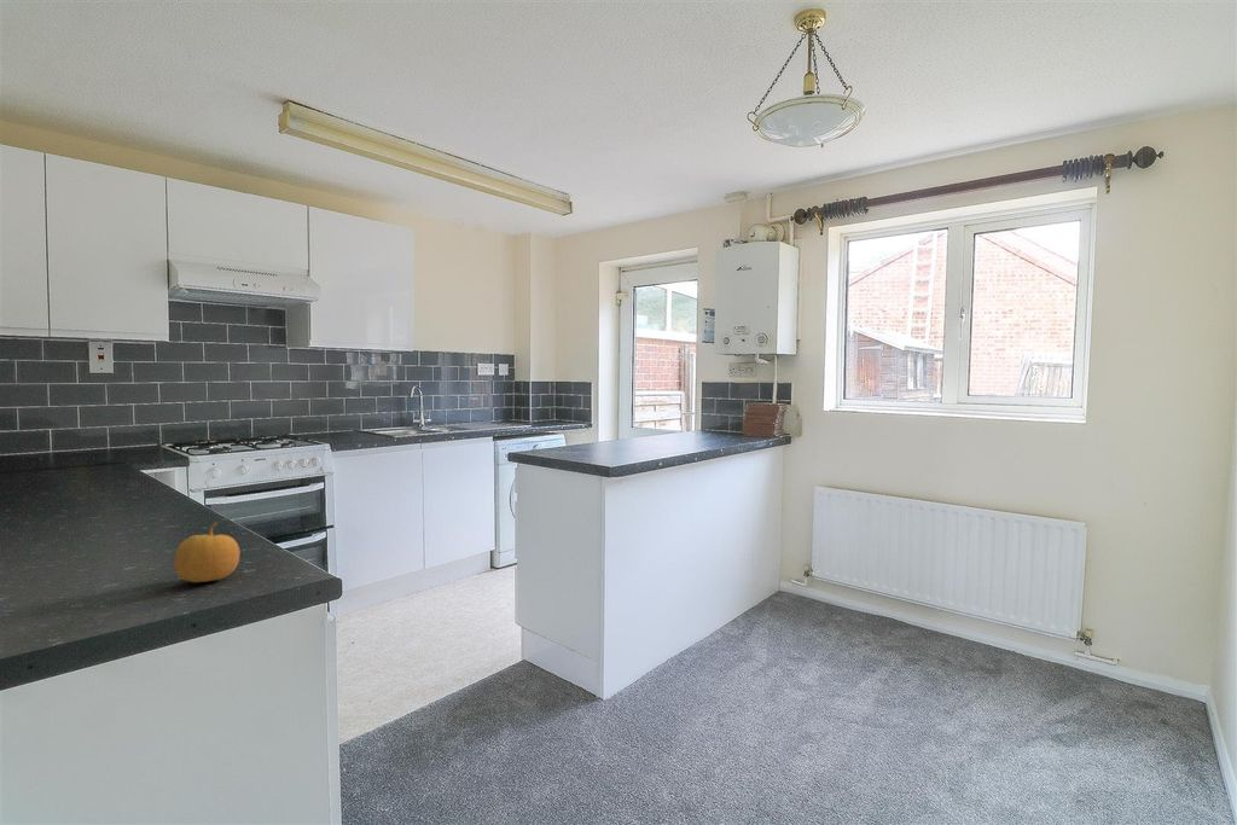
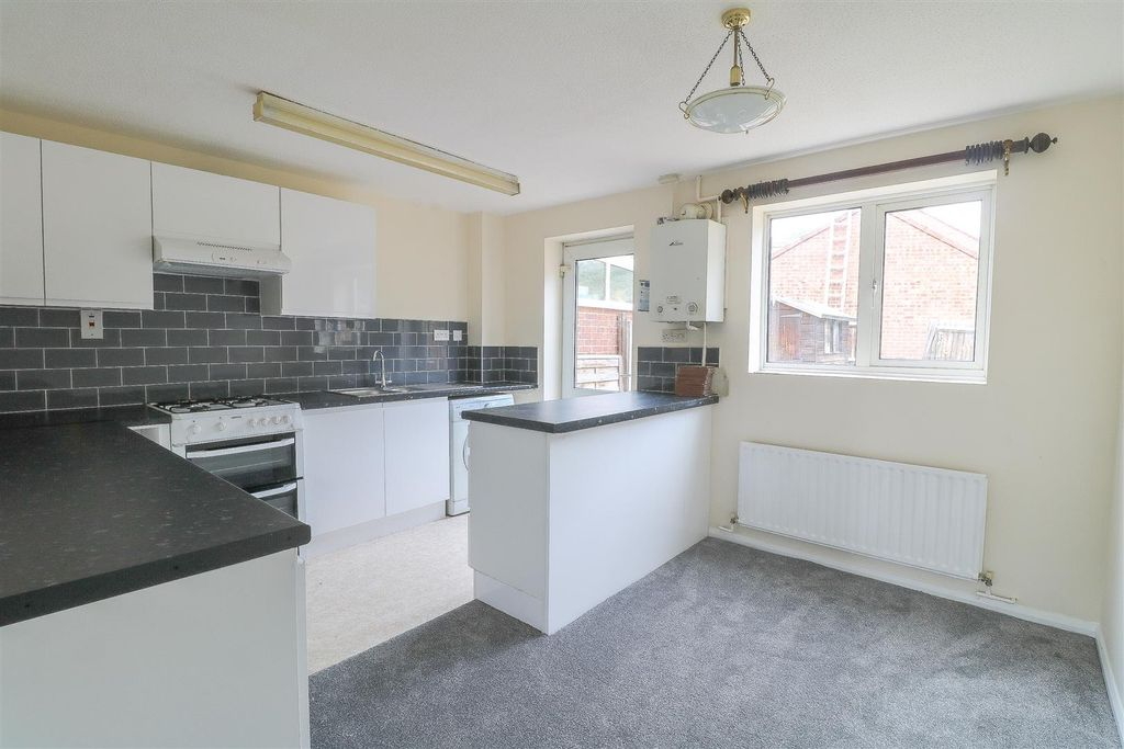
- fruit (208, 551)
